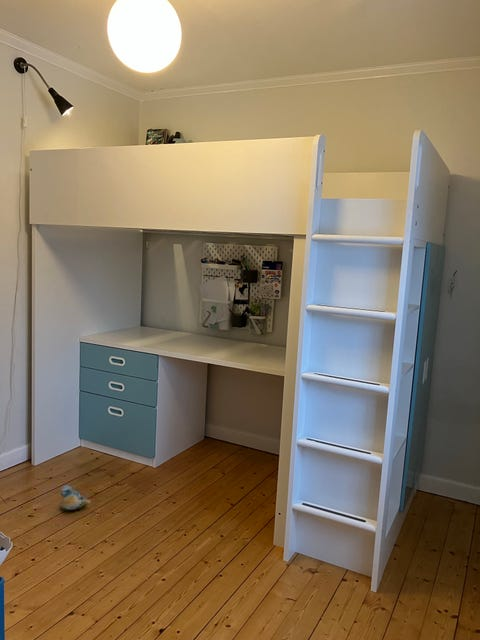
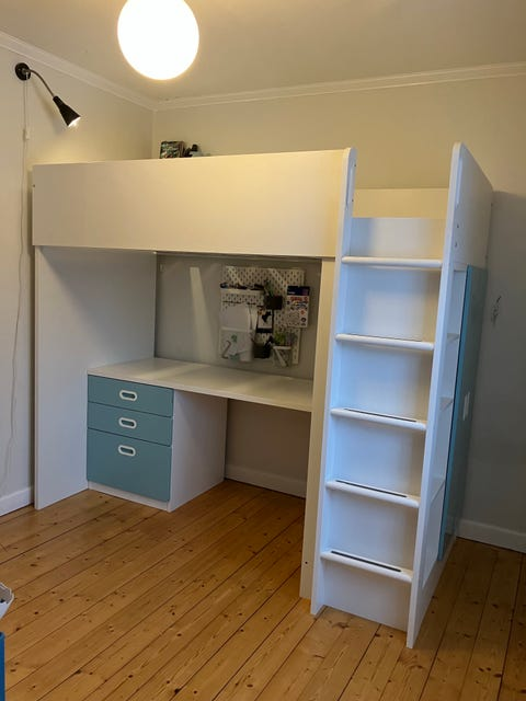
- plush toy (74, 496)
